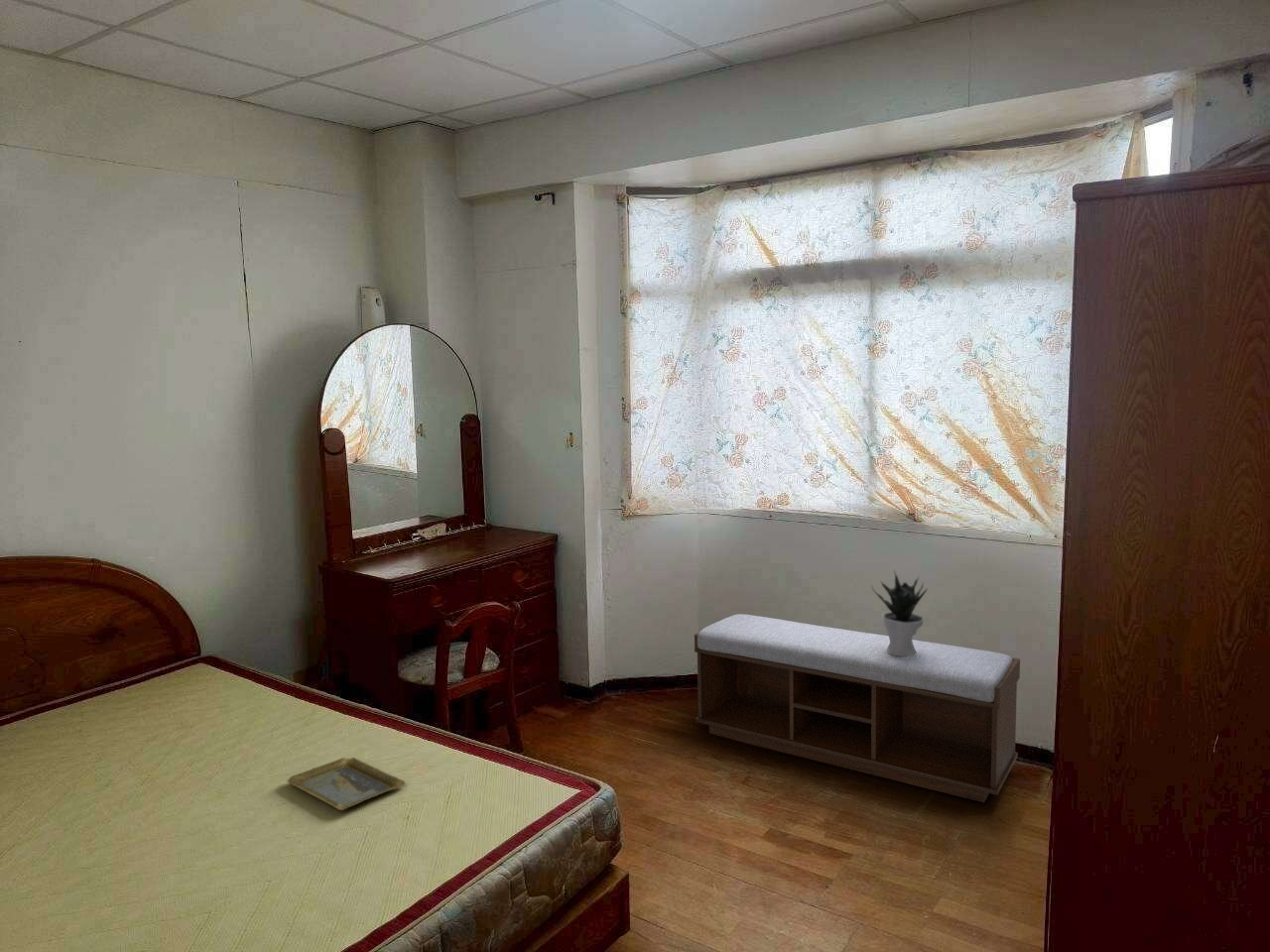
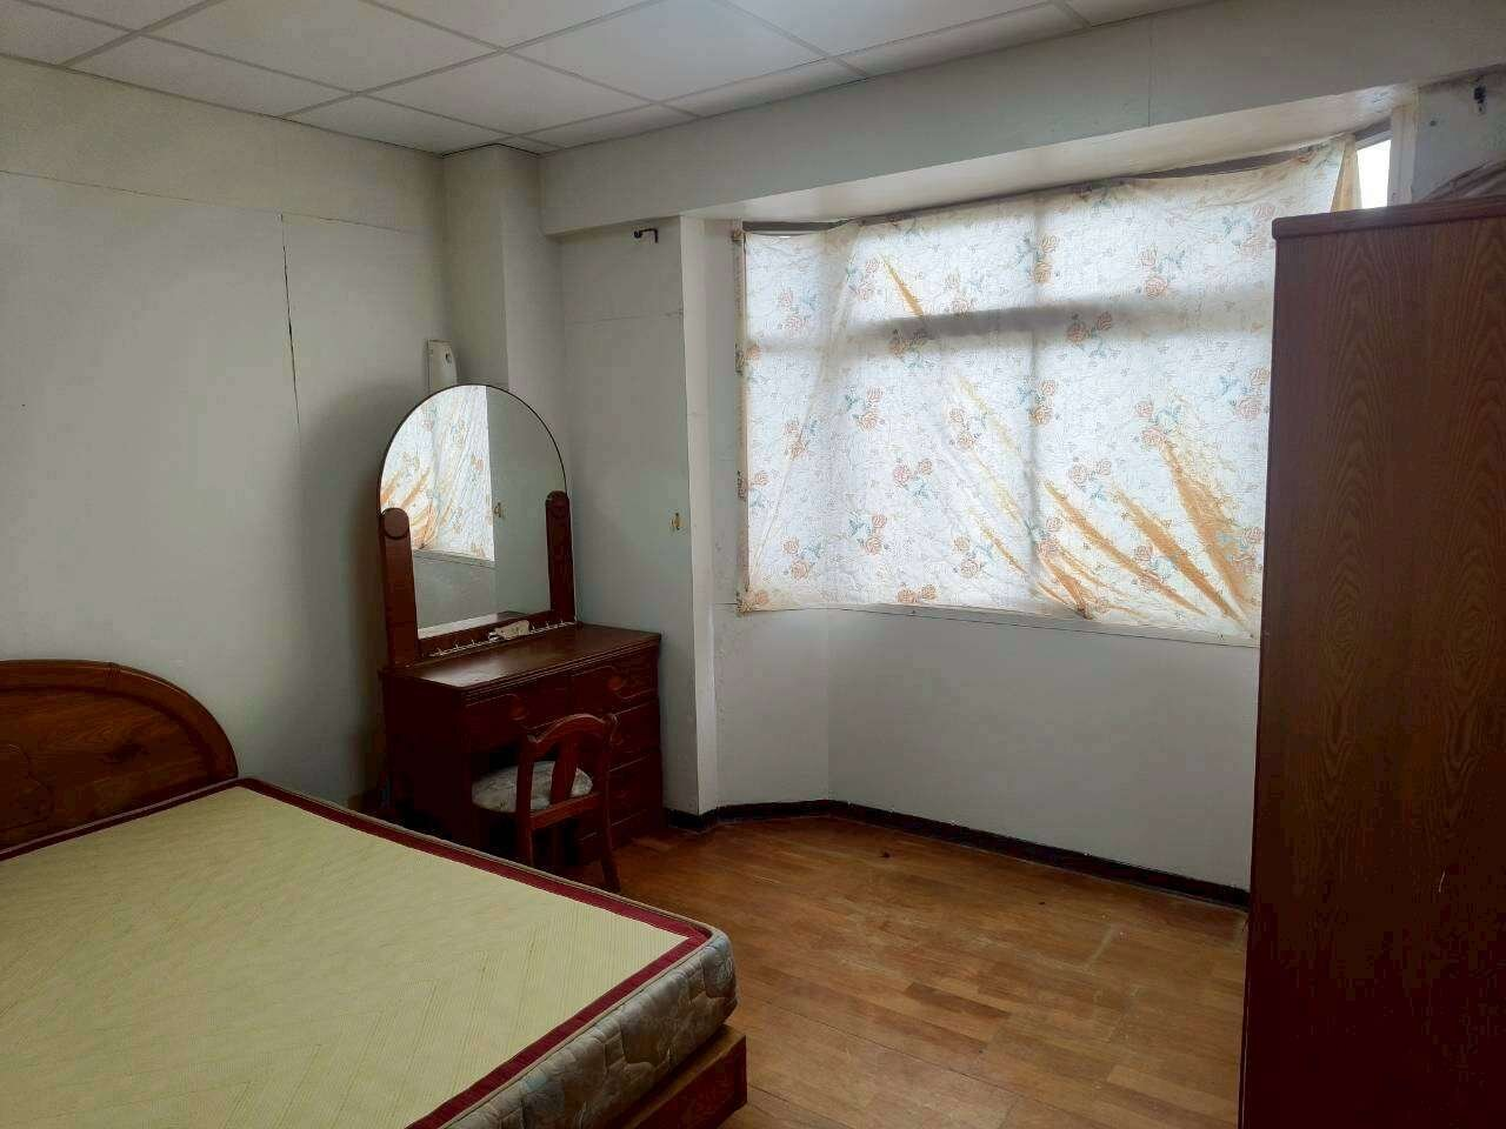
- bench (846, 695)
- potted plant (901, 611)
- tray (345, 782)
